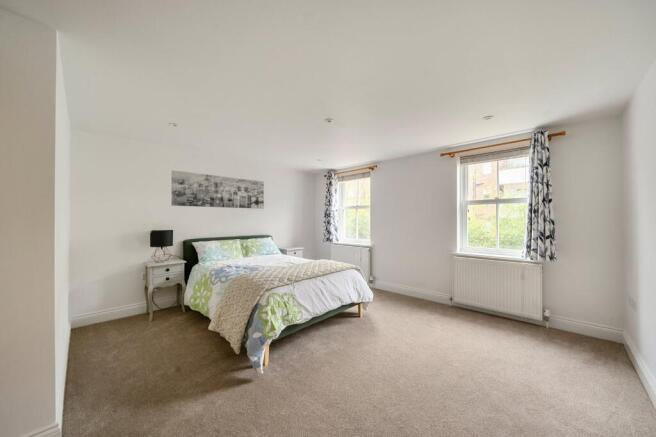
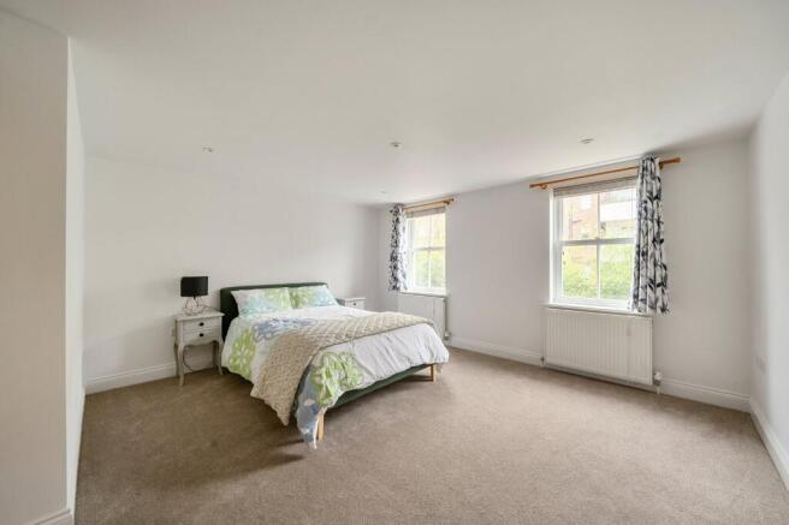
- wall art (223, 192)
